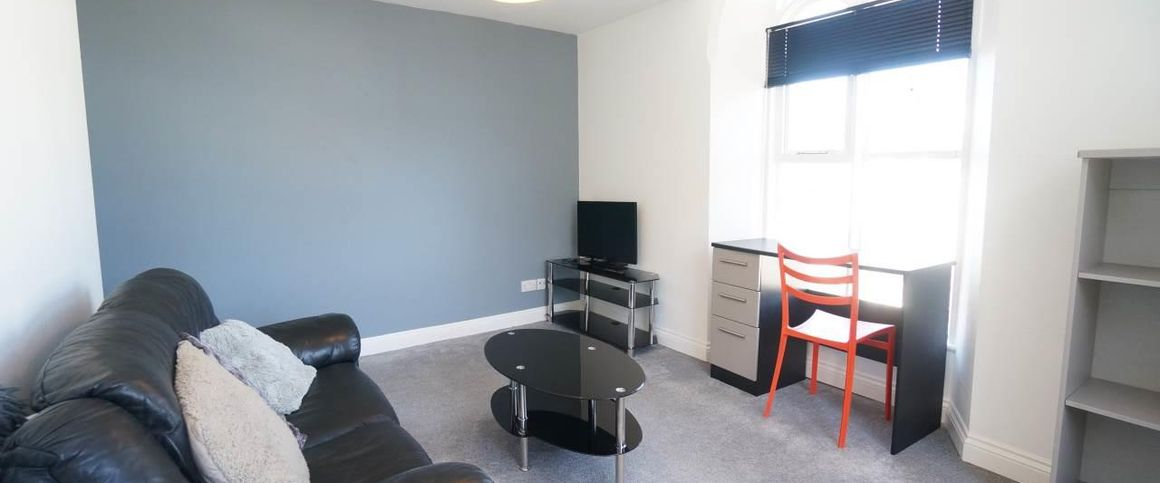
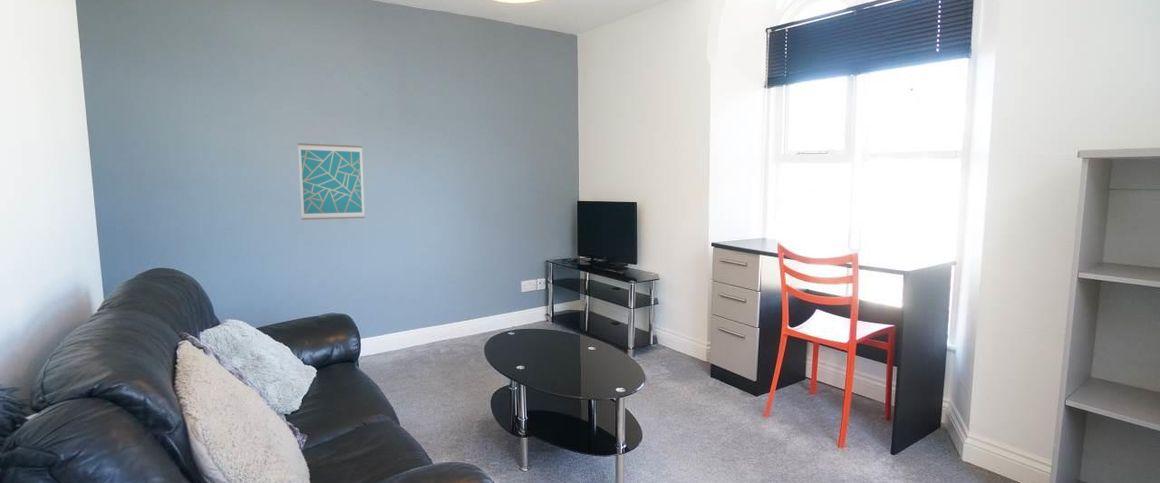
+ wall art (332, 182)
